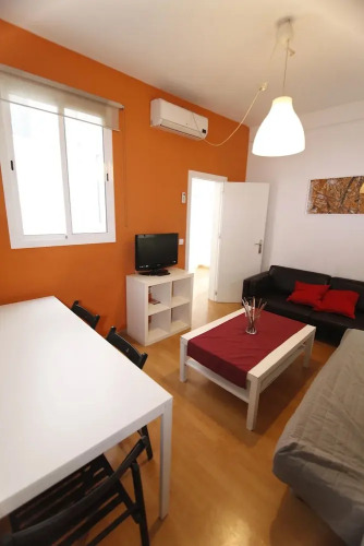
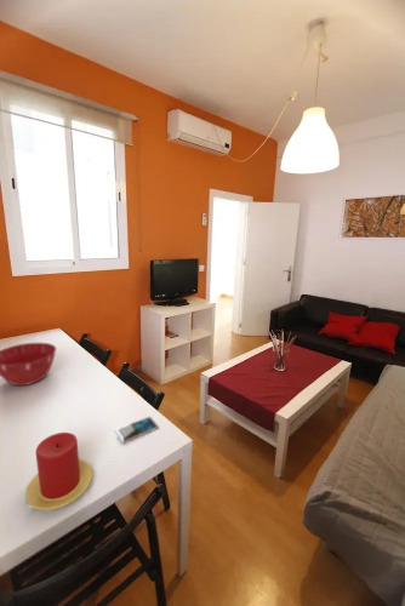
+ candle (58, 465)
+ smartphone (137, 428)
+ mixing bowl (27, 366)
